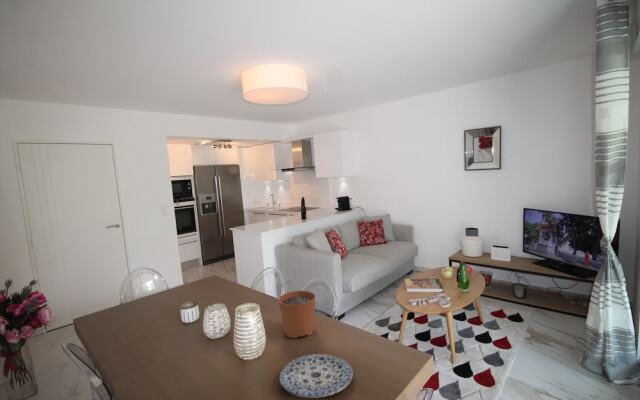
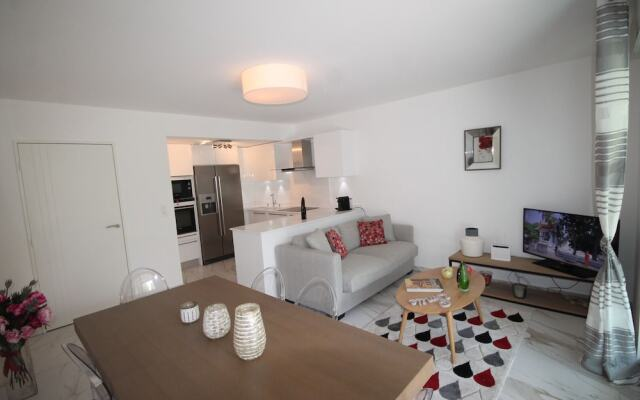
- plate (316, 374)
- plant pot (297, 305)
